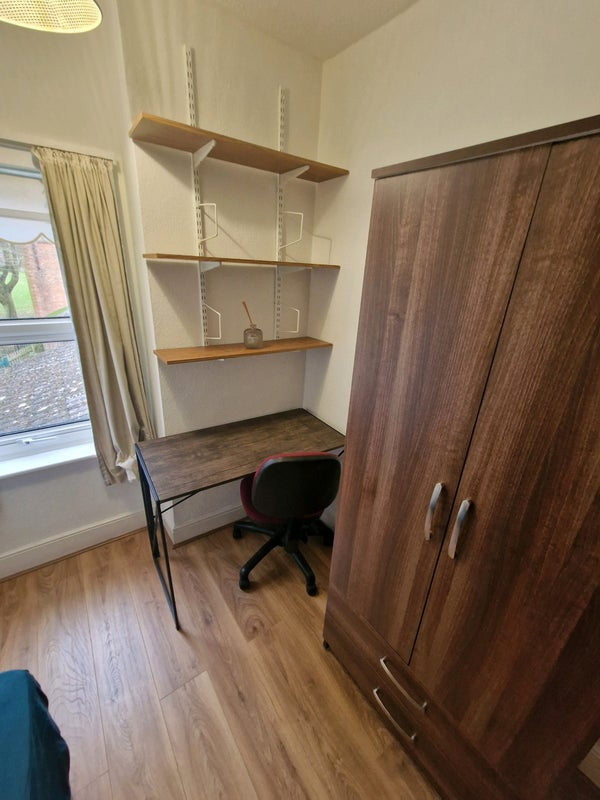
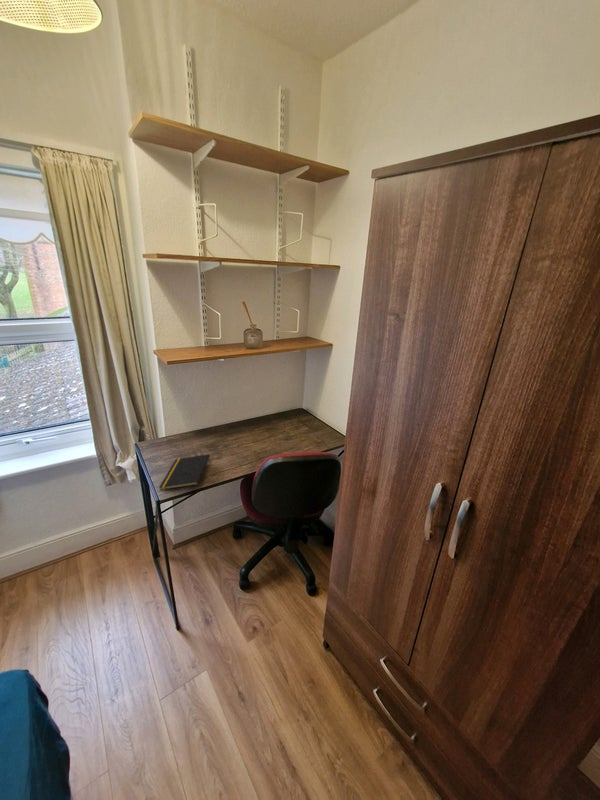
+ notepad (186, 471)
